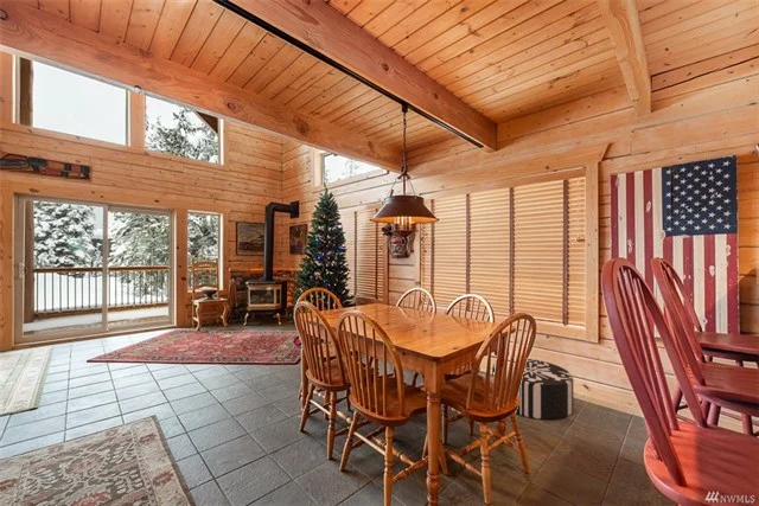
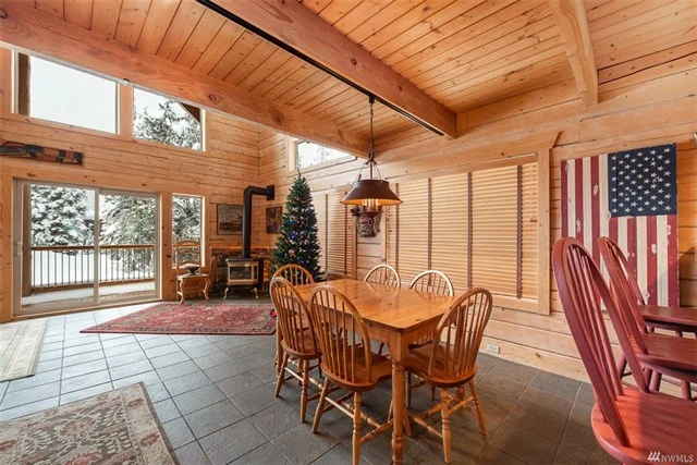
- pouf (530, 385)
